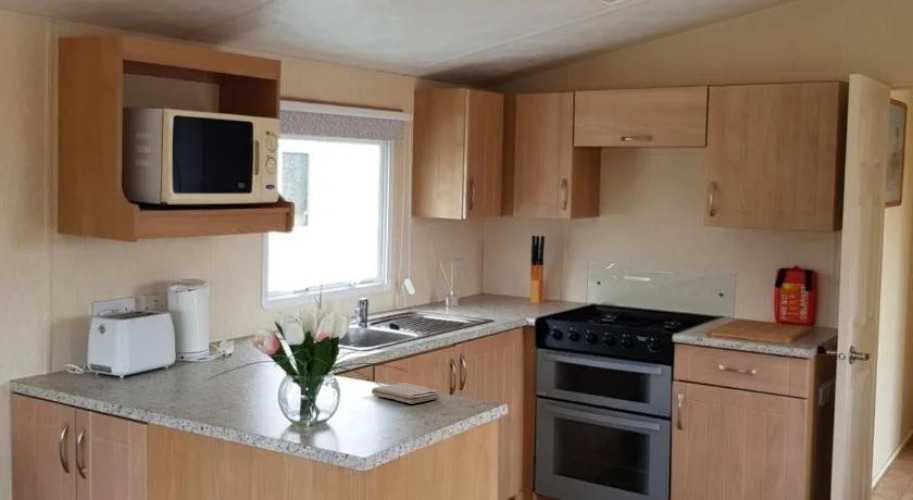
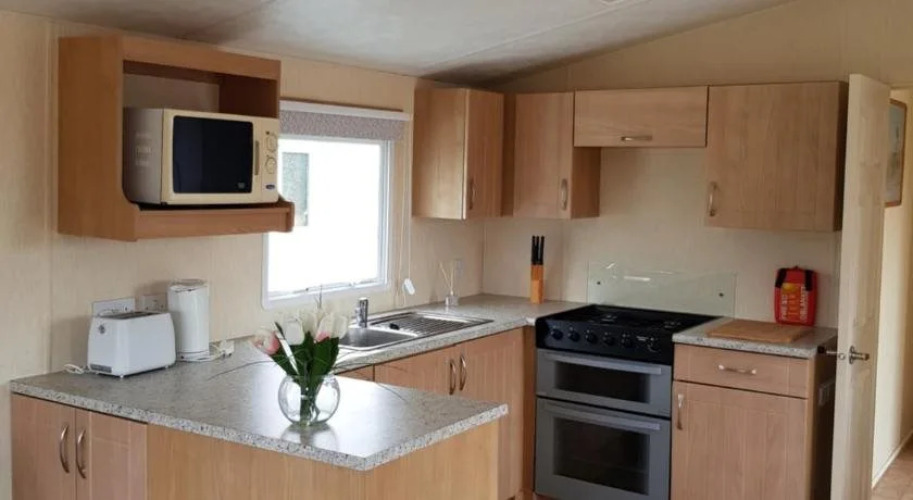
- washcloth (405, 392)
